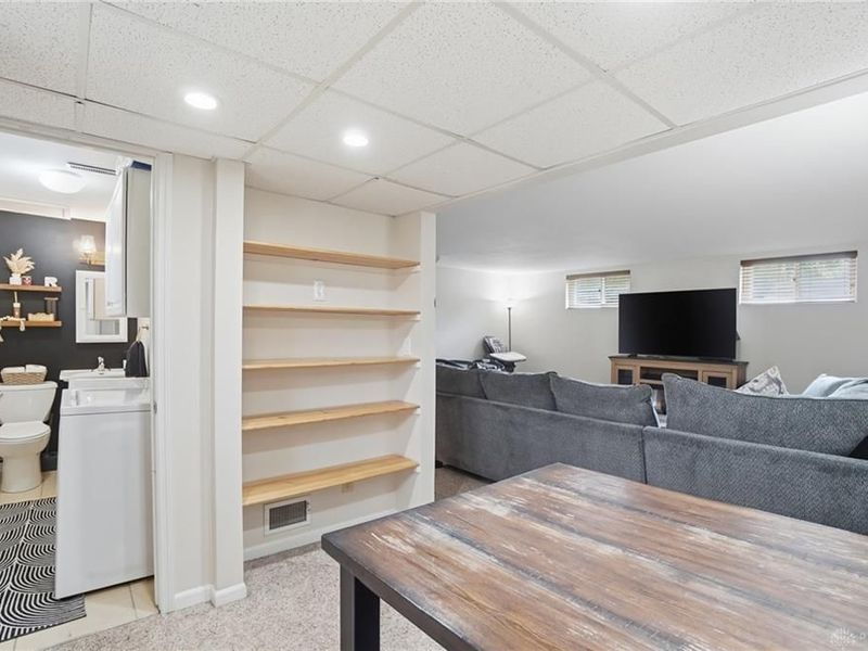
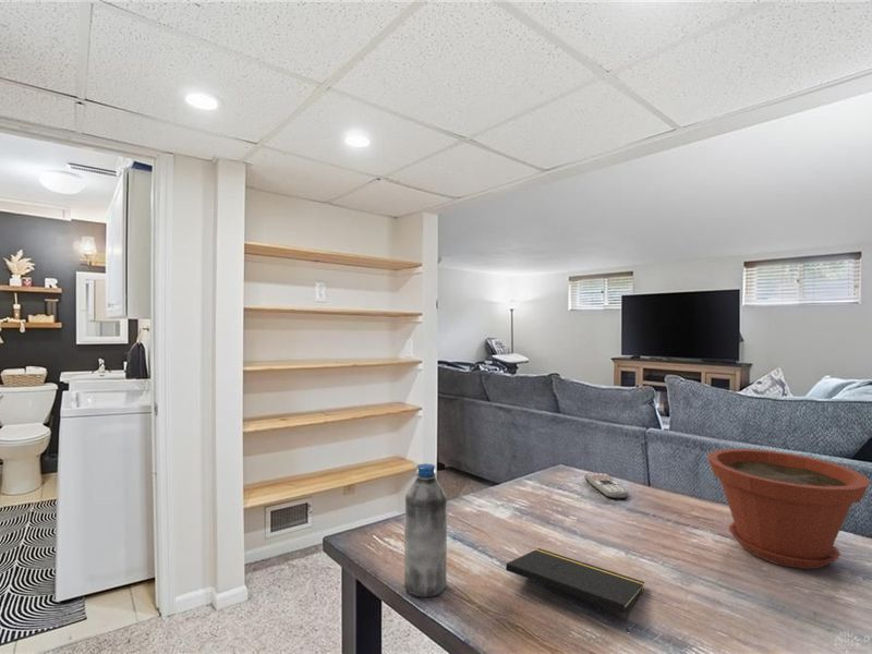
+ notepad (574, 576)
+ plant pot (780, 508)
+ remote control (606, 485)
+ water bottle (425, 525)
